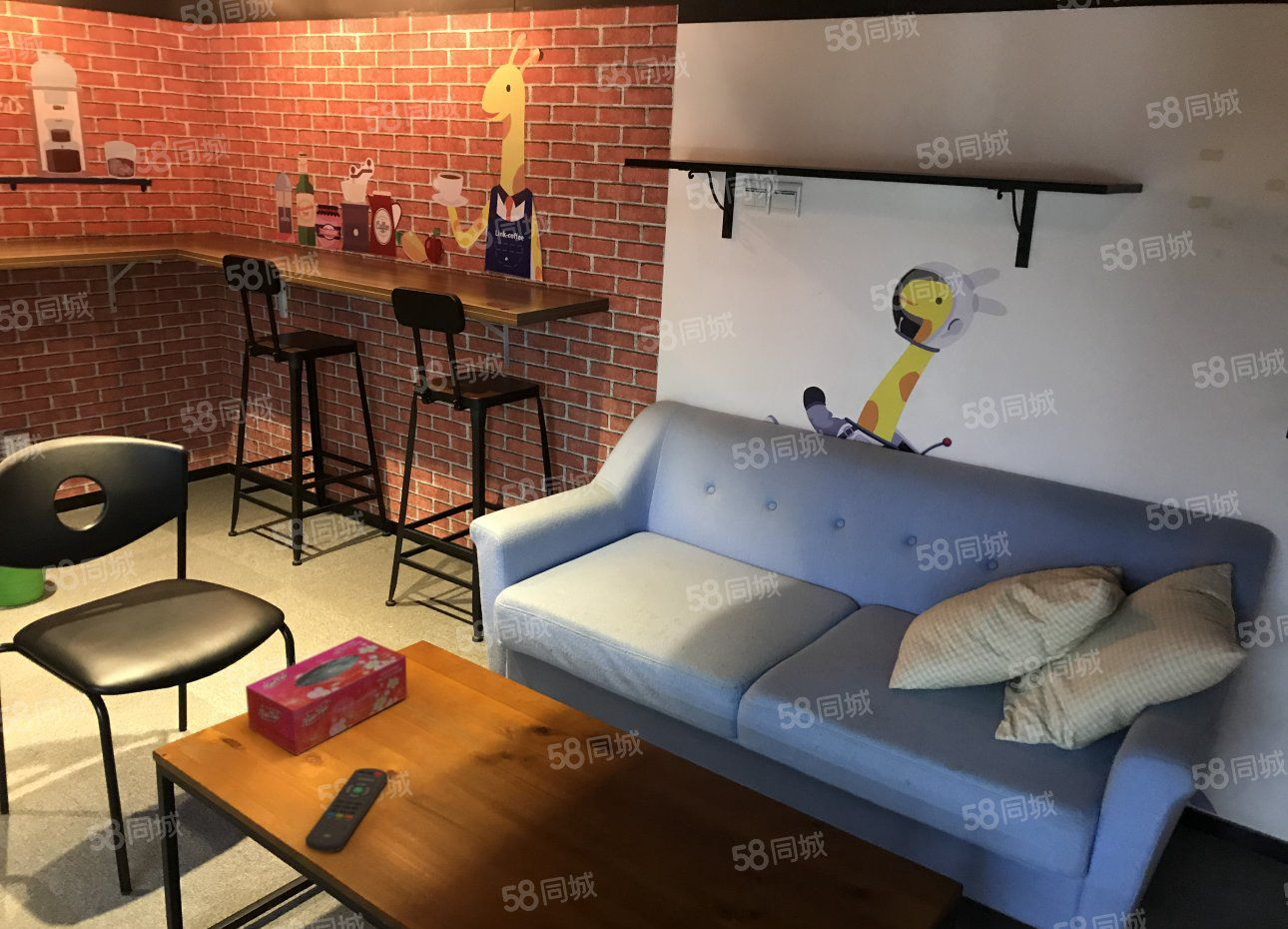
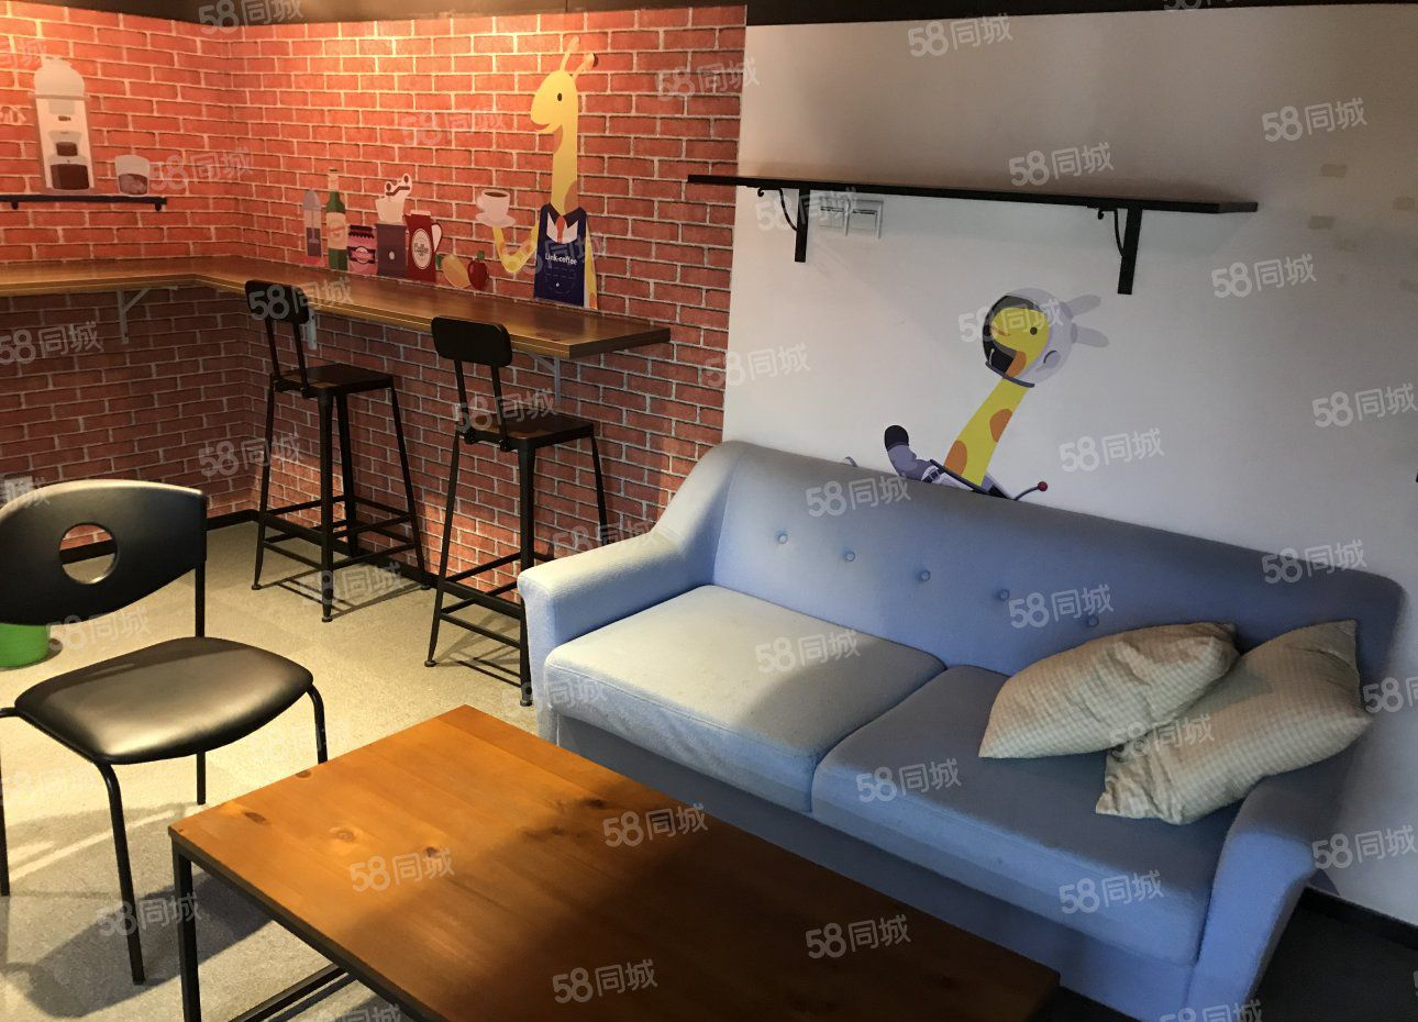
- remote control (348, 807)
- tissue box (329, 691)
